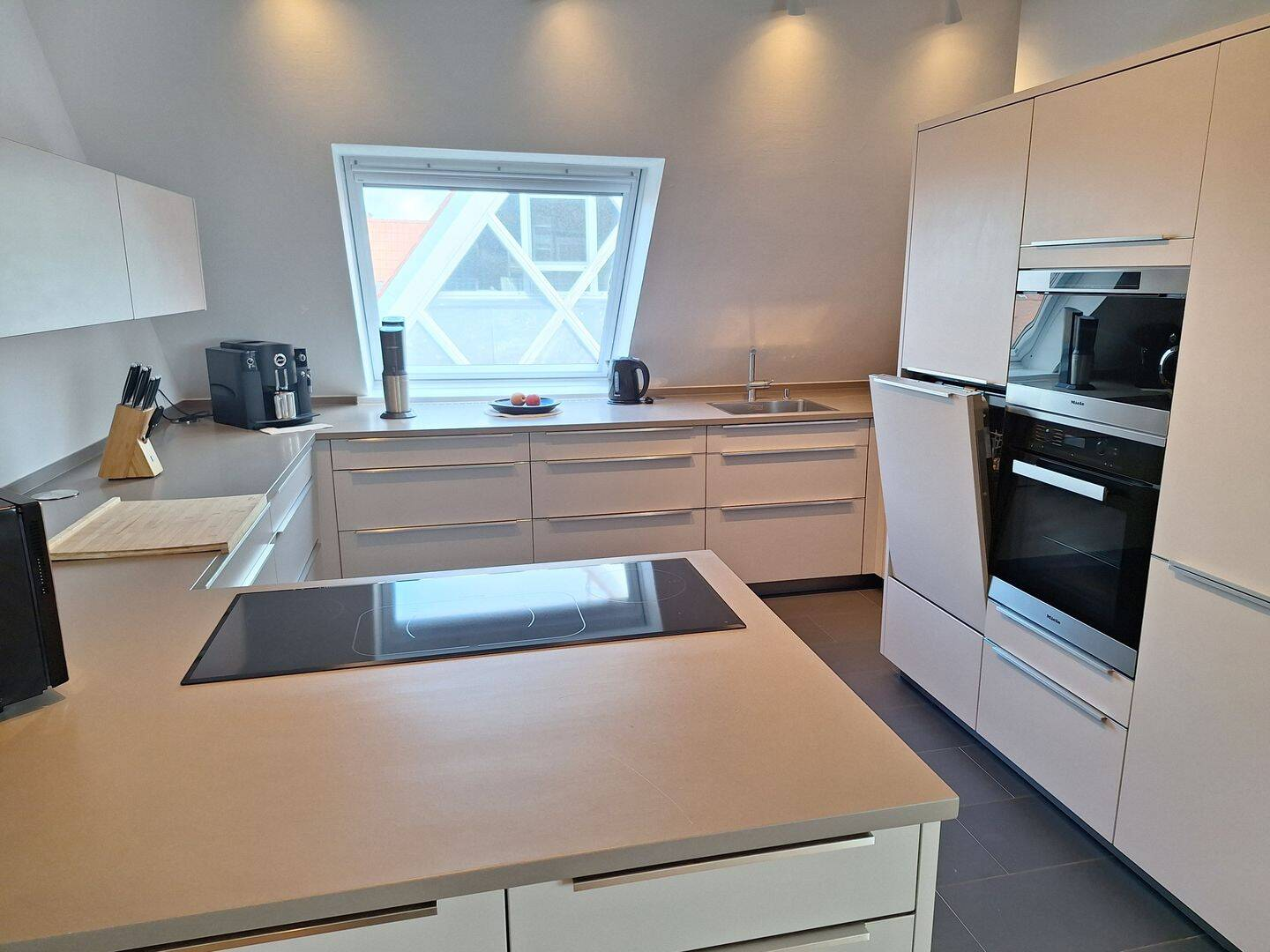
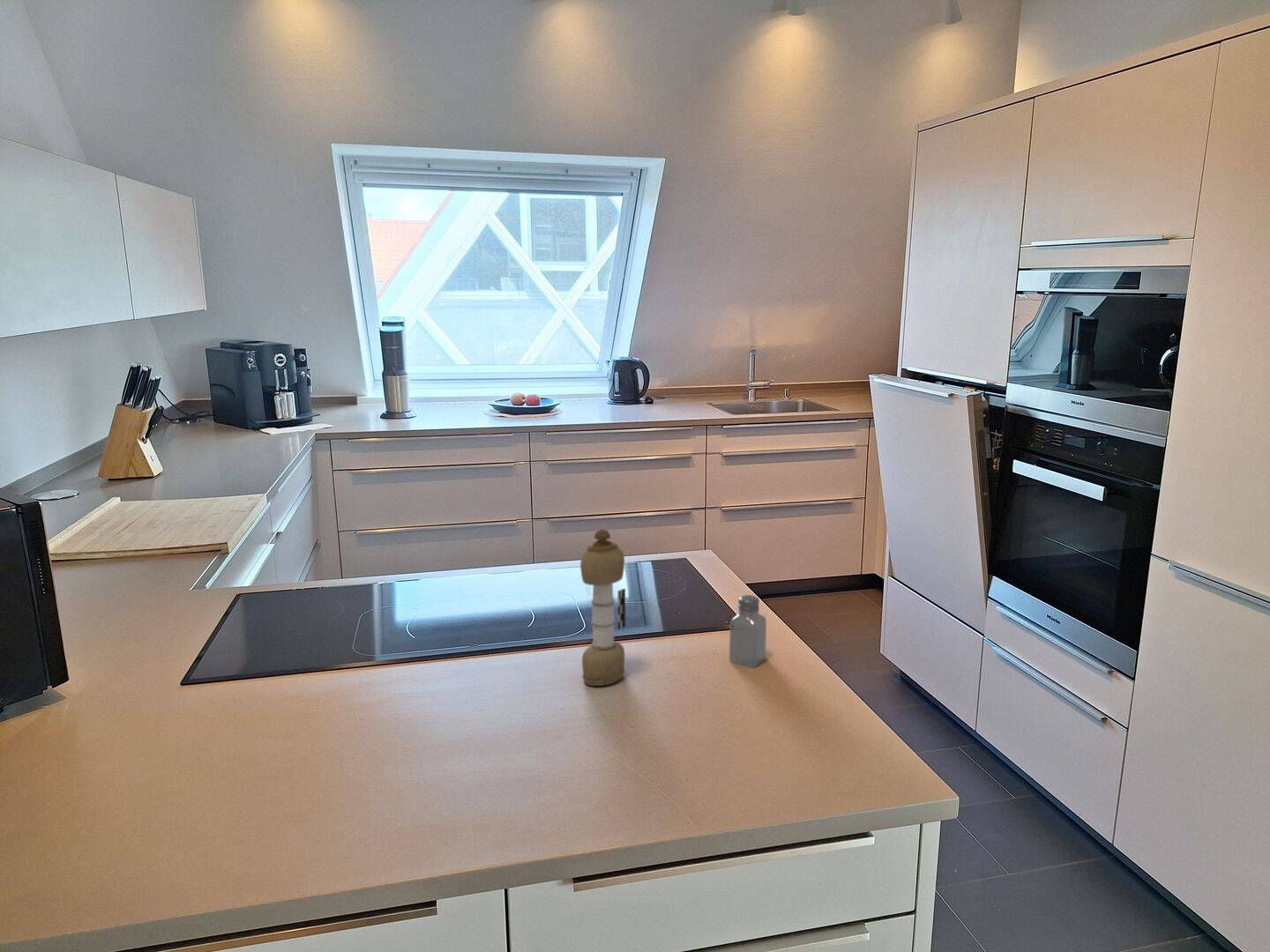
+ saltshaker (748, 629)
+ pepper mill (605, 604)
